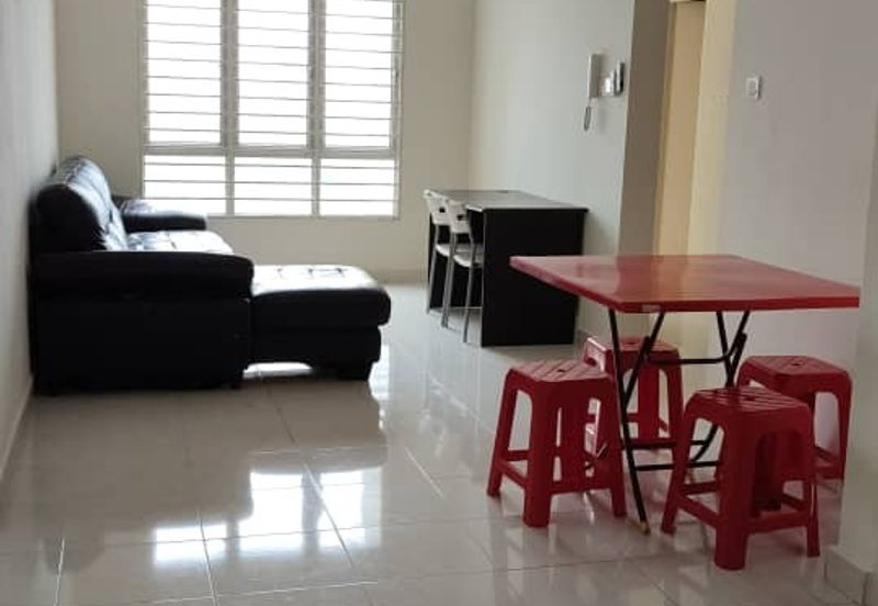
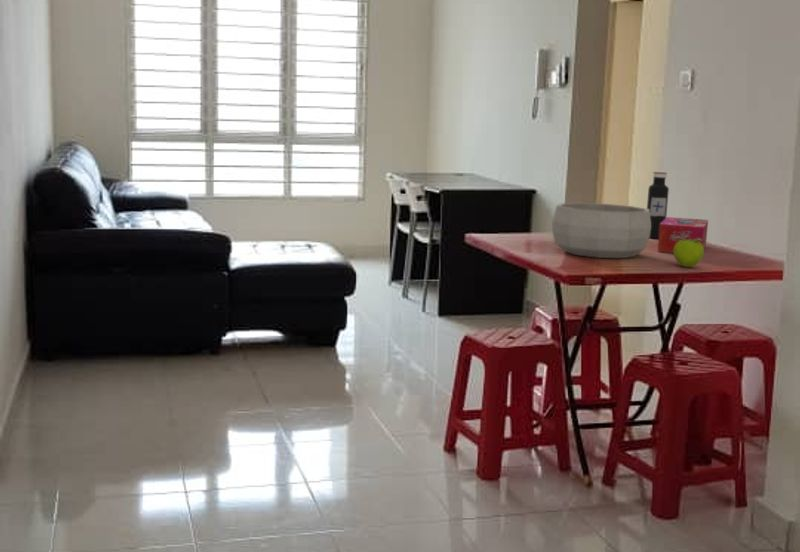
+ water bottle (657, 204)
+ fruit (688, 251)
+ tissue box (683, 235)
+ decorative bowl (601, 230)
